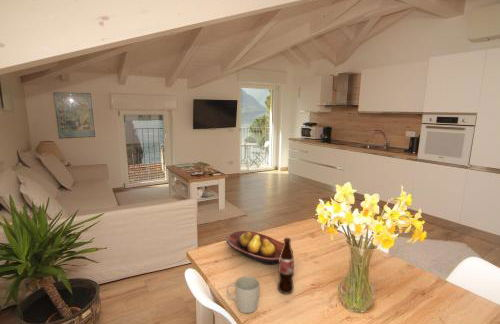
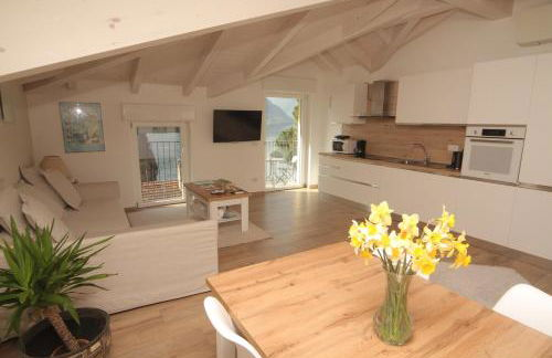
- fruit bowl (257, 244)
- mug (242, 293)
- bottle (286, 264)
